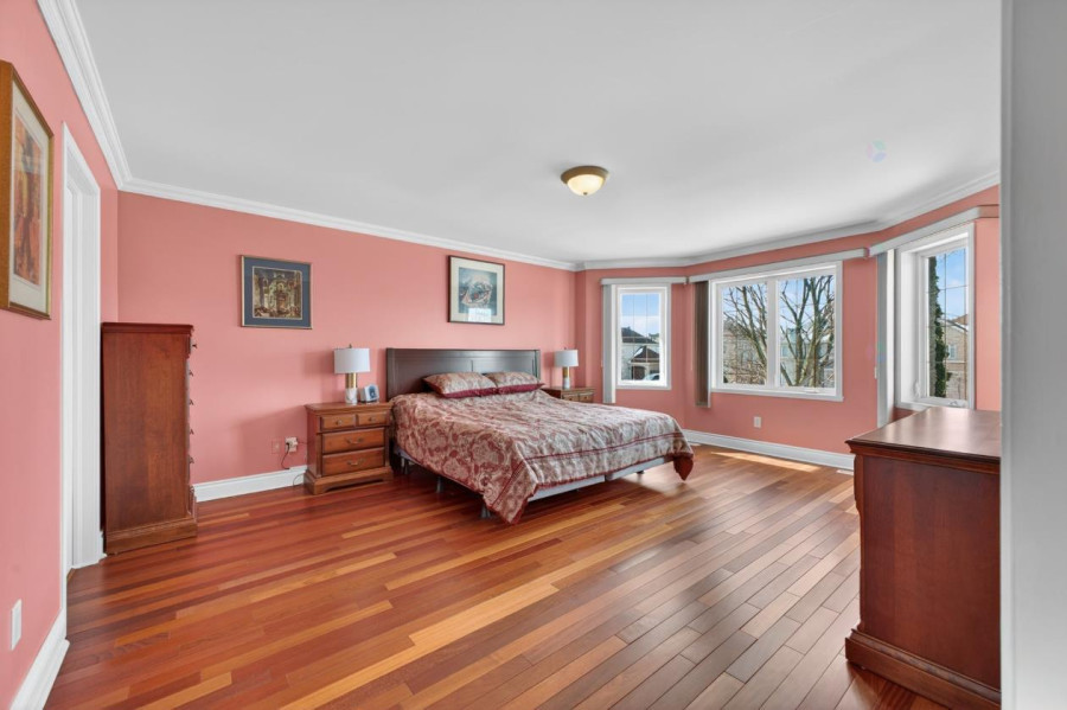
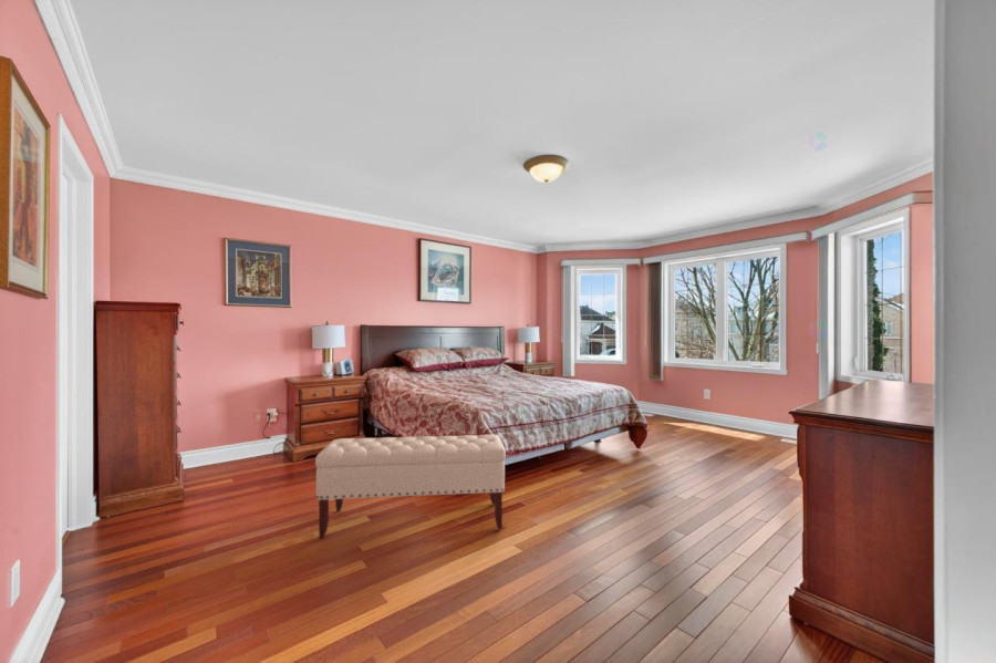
+ bench (415, 480)
